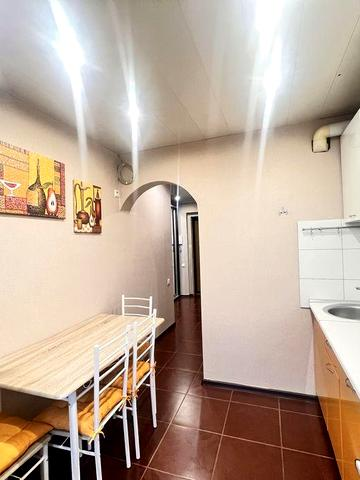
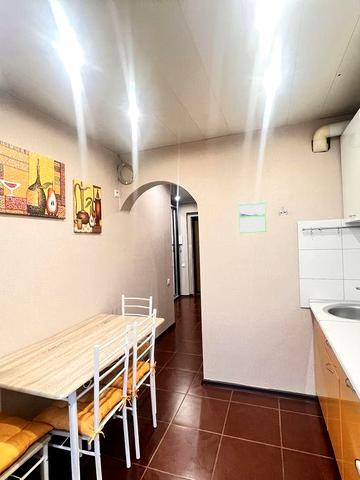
+ calendar (252, 217)
